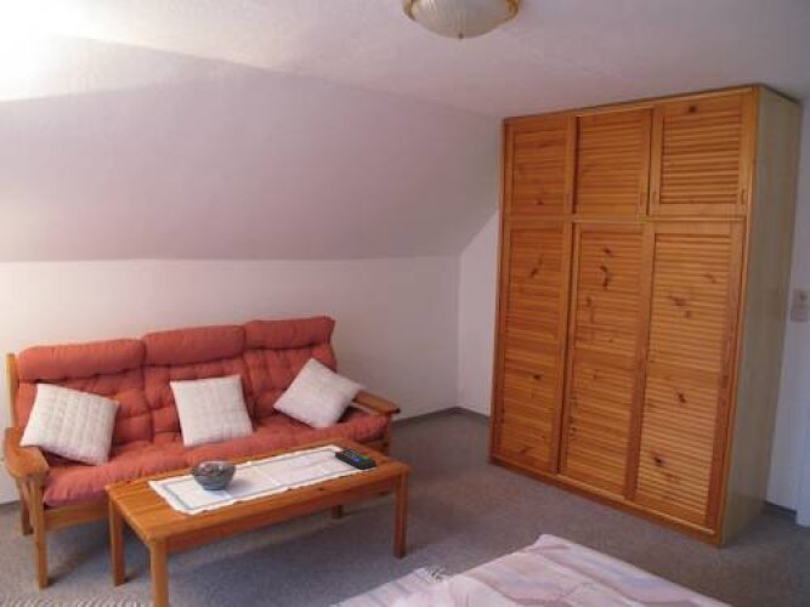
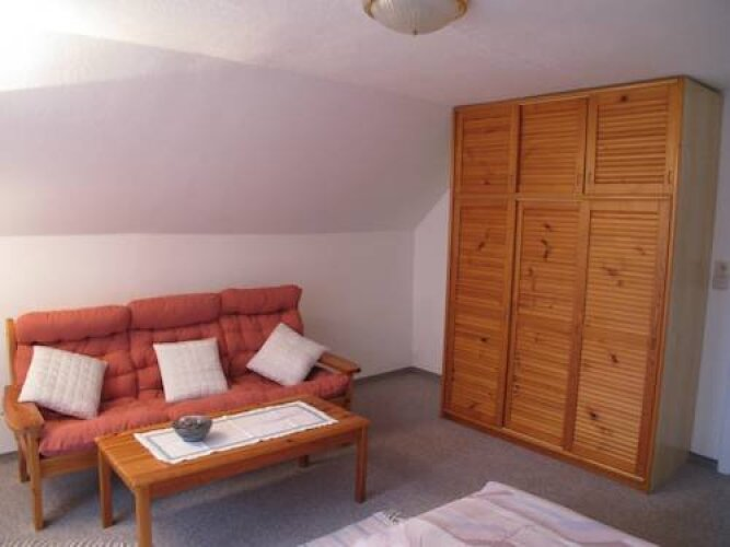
- remote control (355, 458)
